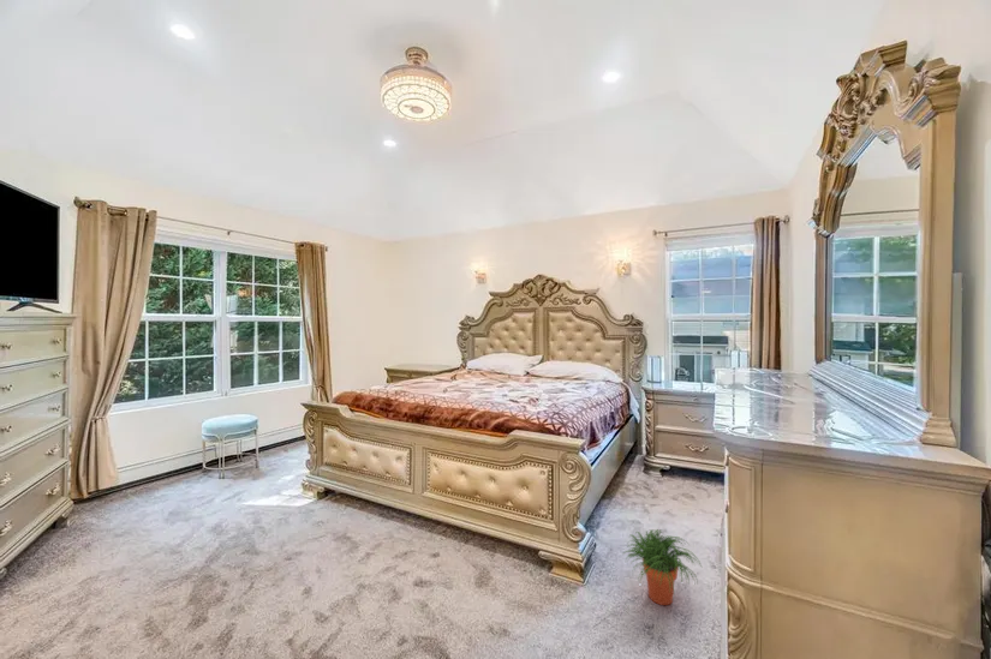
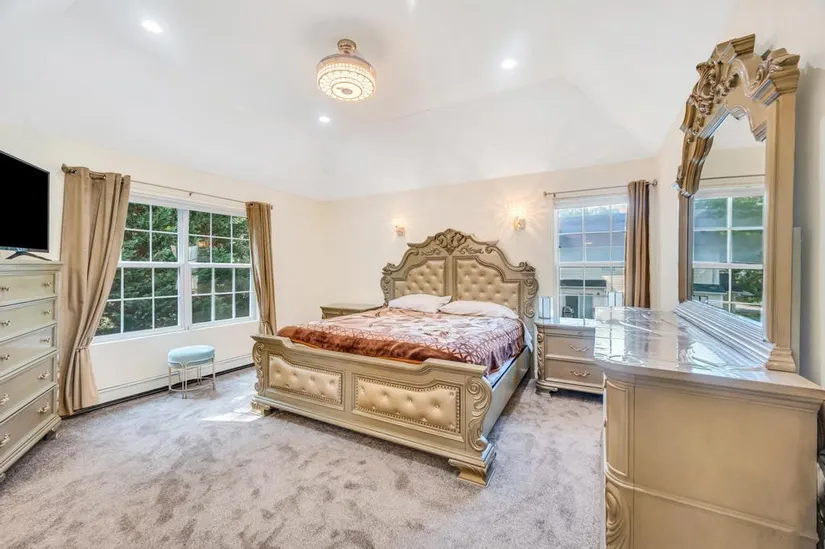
- potted plant (659, 567)
